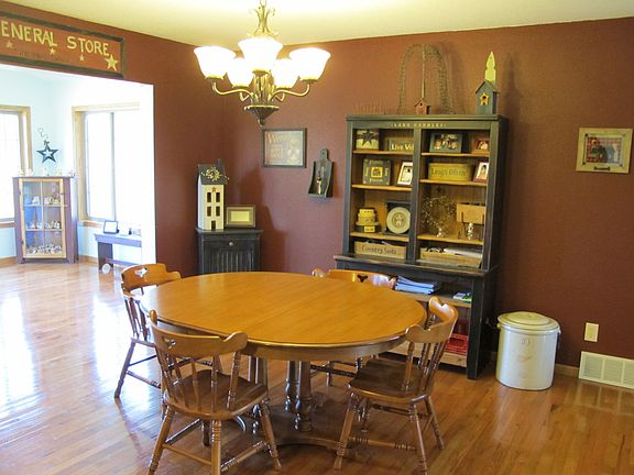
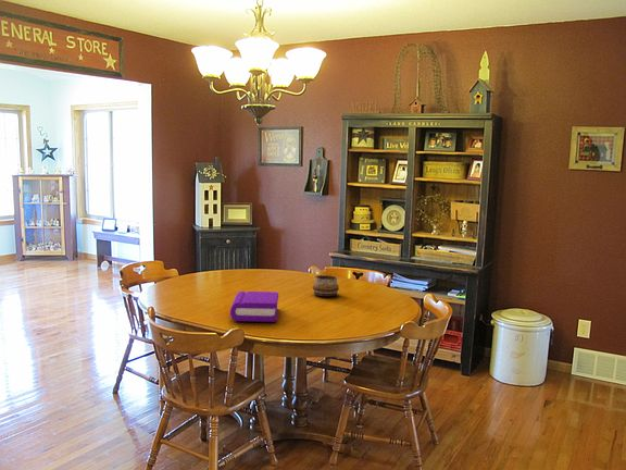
+ book (254, 306)
+ decorative bowl (325, 285)
